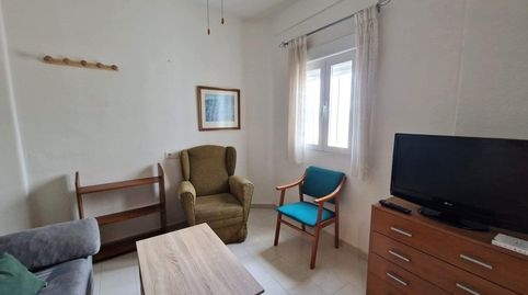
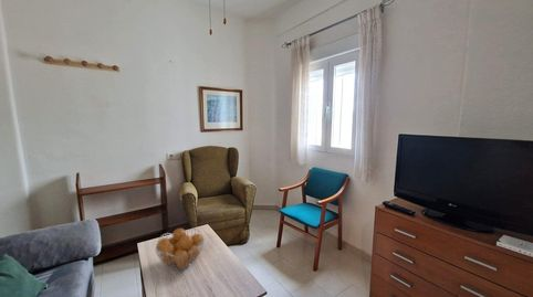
+ fruit basket (180, 248)
